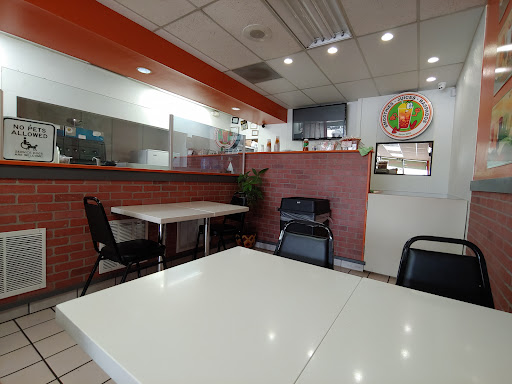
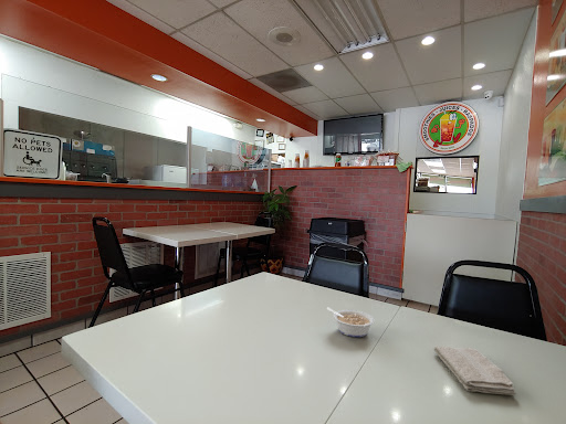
+ washcloth (470, 365)
+ legume (352, 322)
